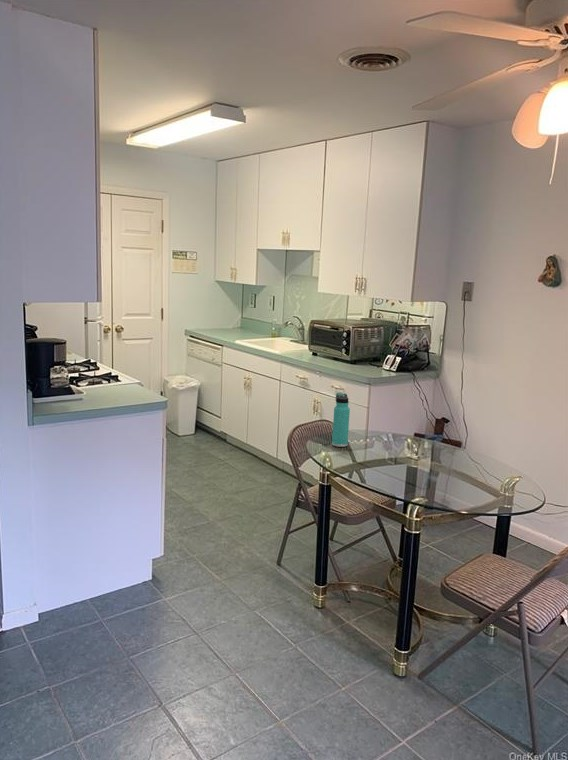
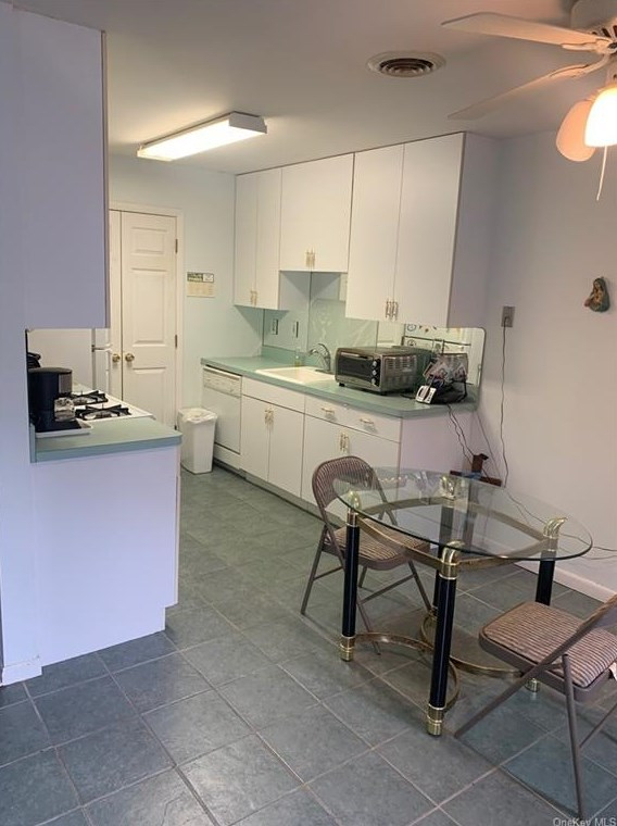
- thermos bottle (341, 419)
